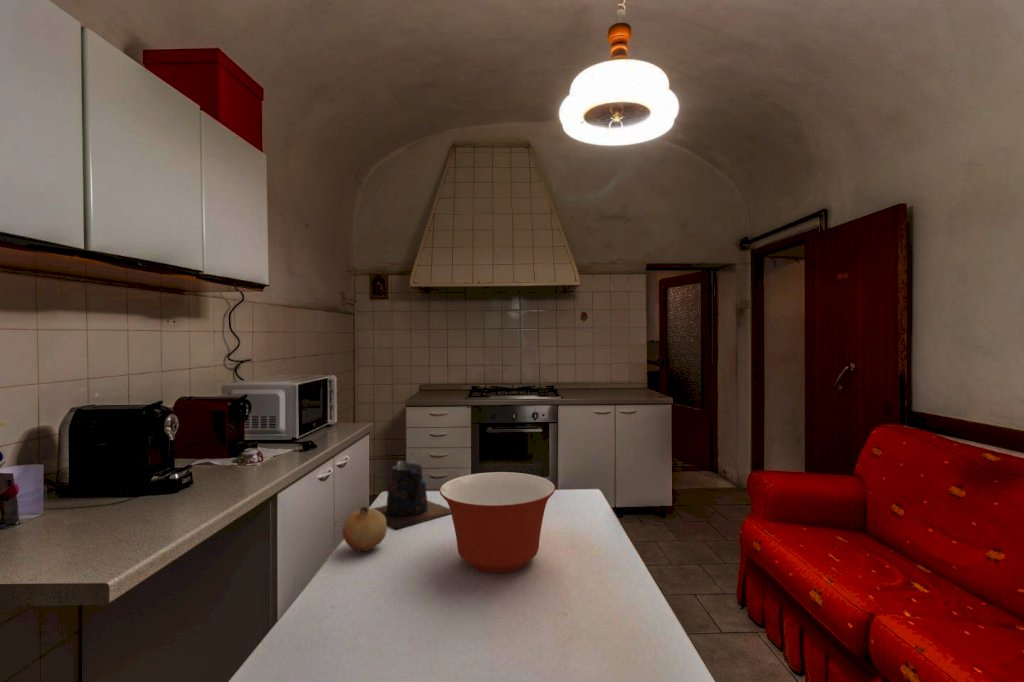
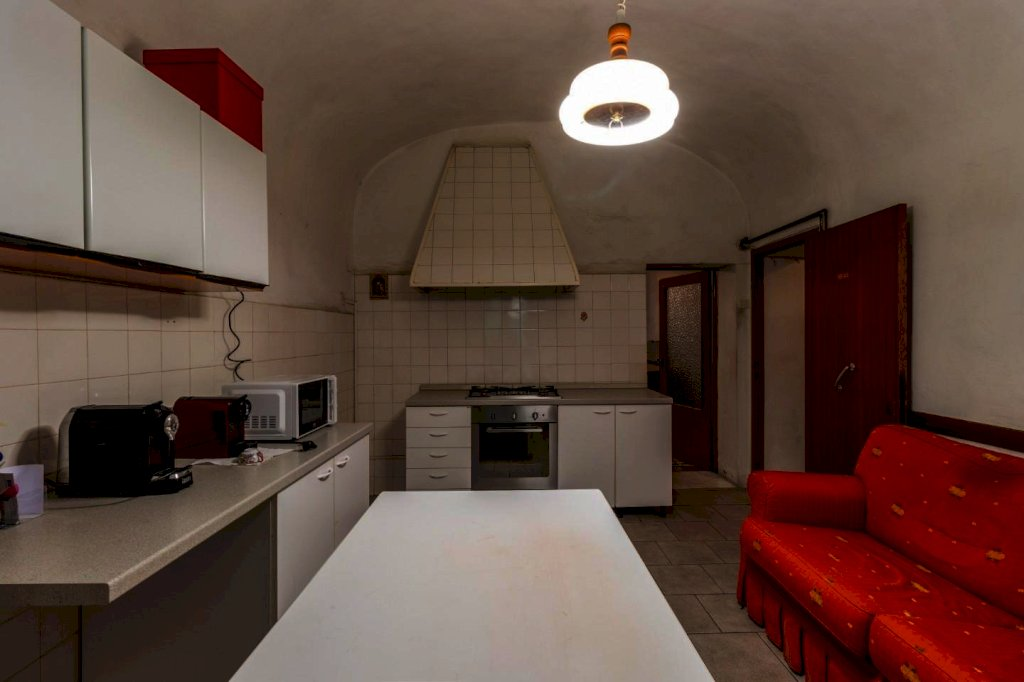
- mixing bowl (498, 523)
- pitcher (408, 489)
- fruit (365, 526)
